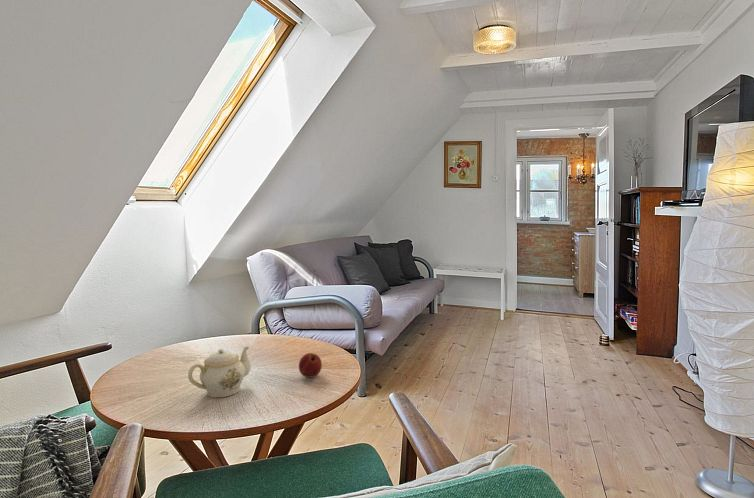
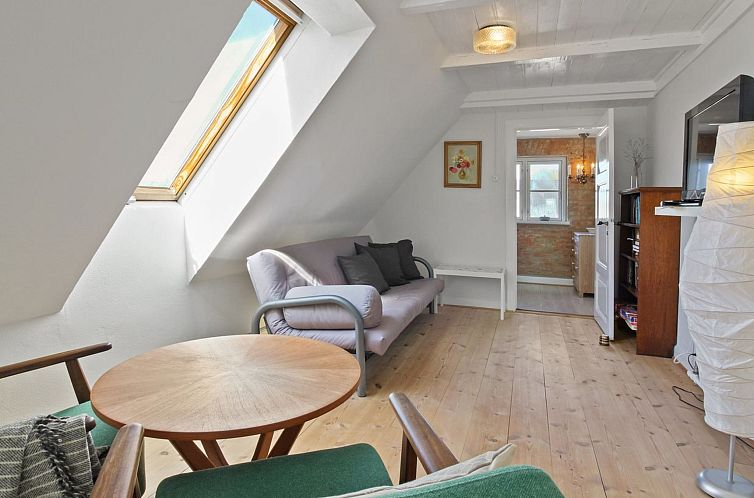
- teapot (220, 370)
- apple (309, 364)
